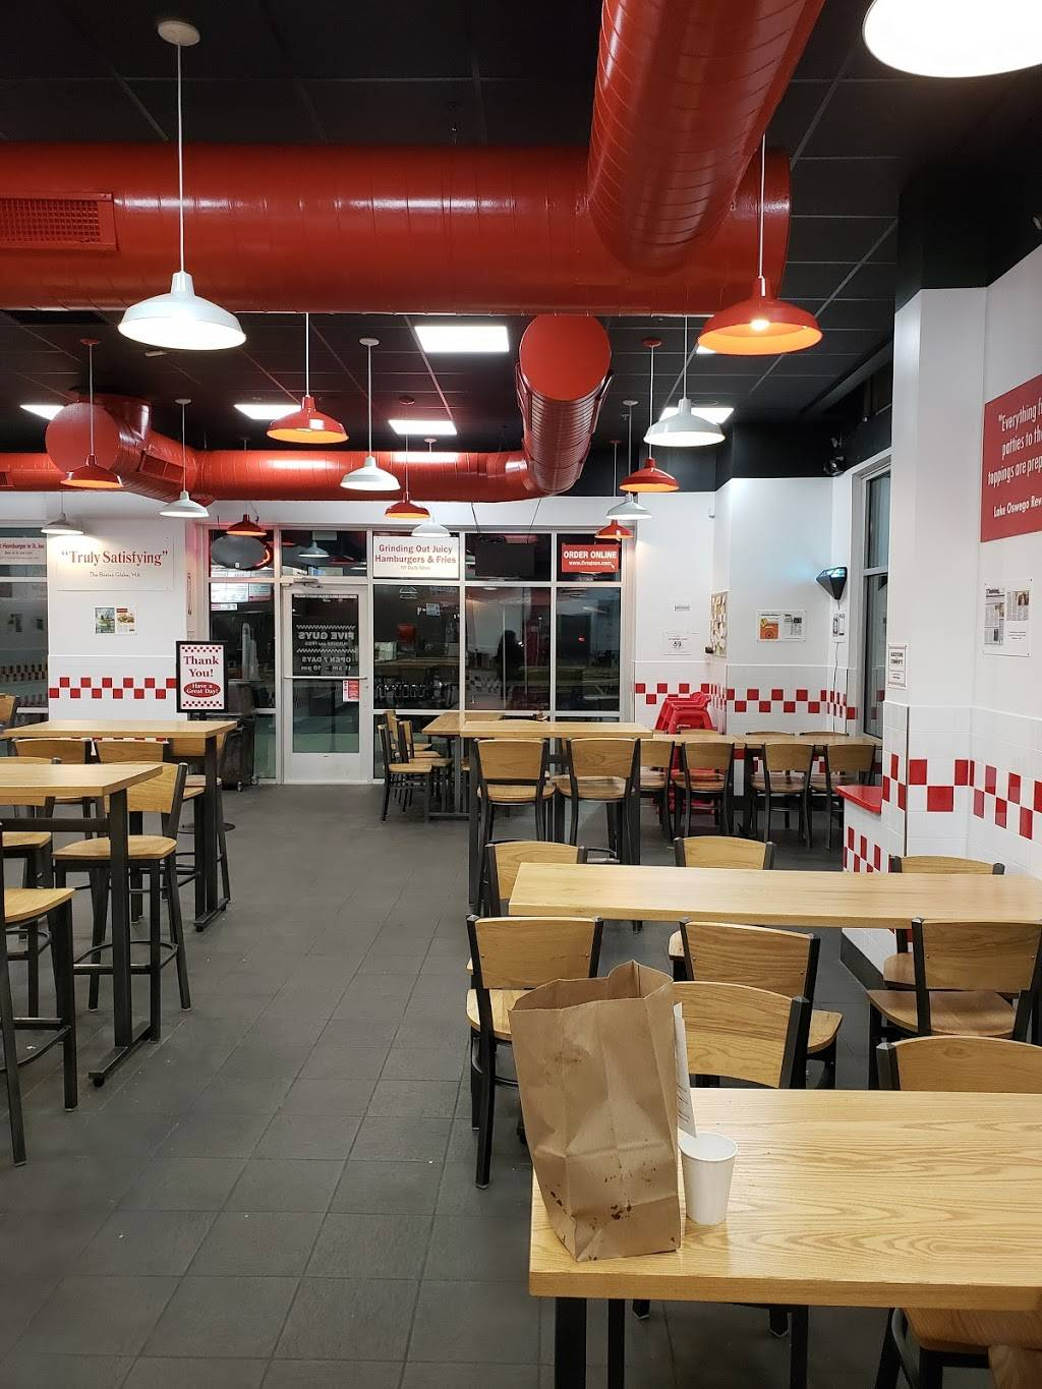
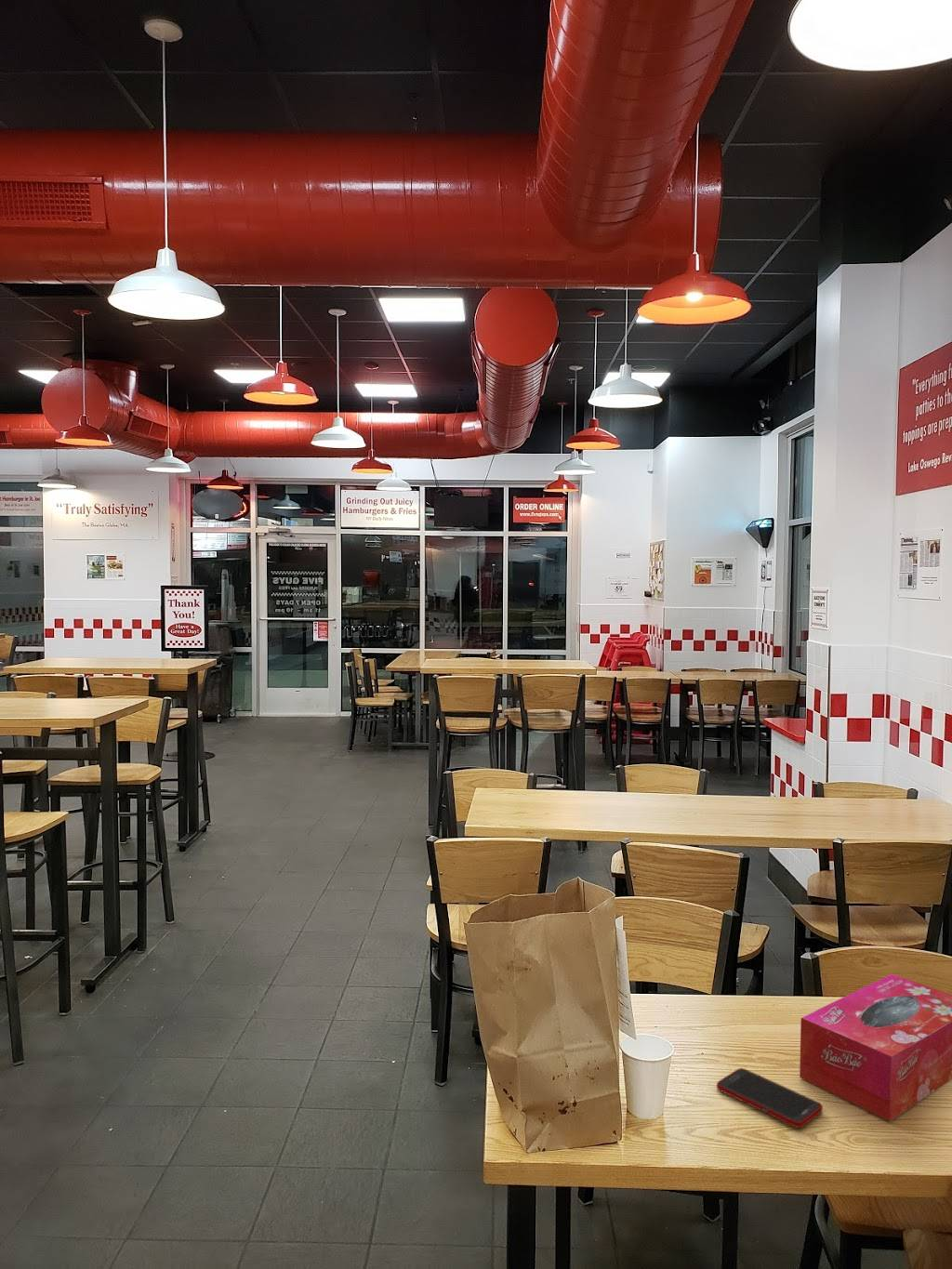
+ cell phone (768, 1096)
+ tissue box (891, 1040)
